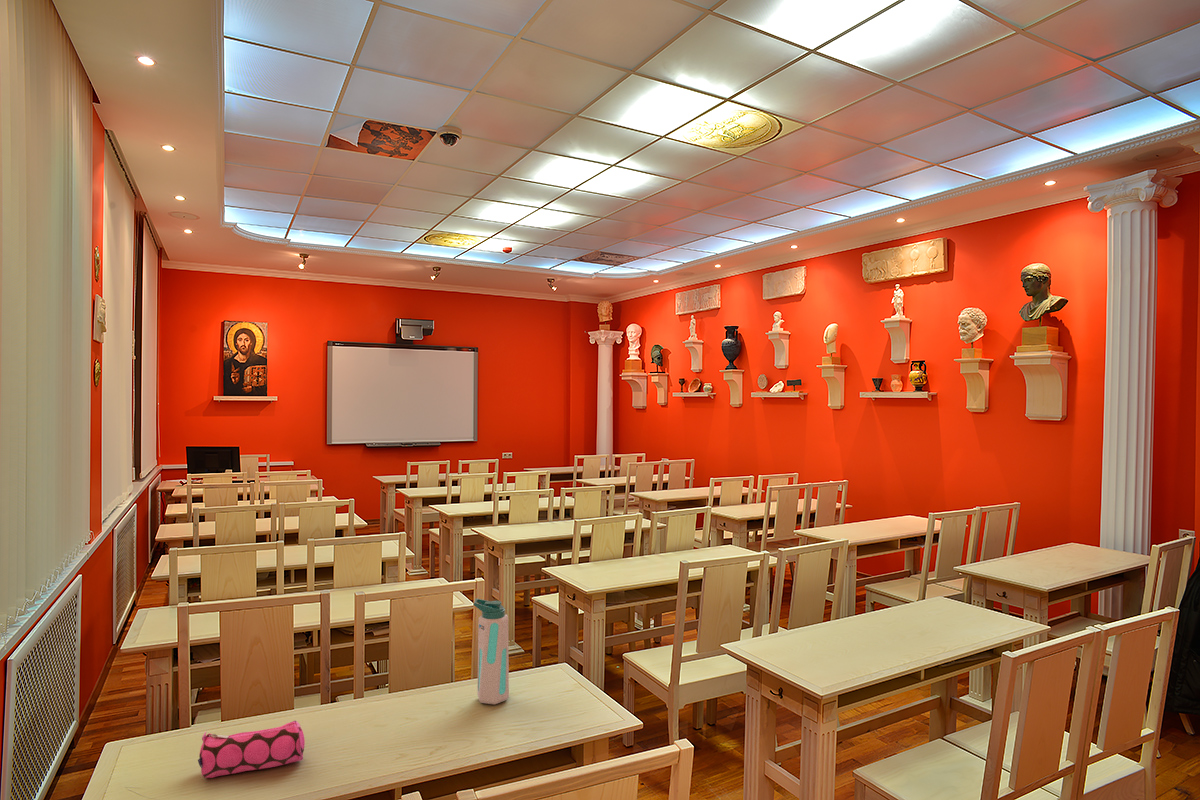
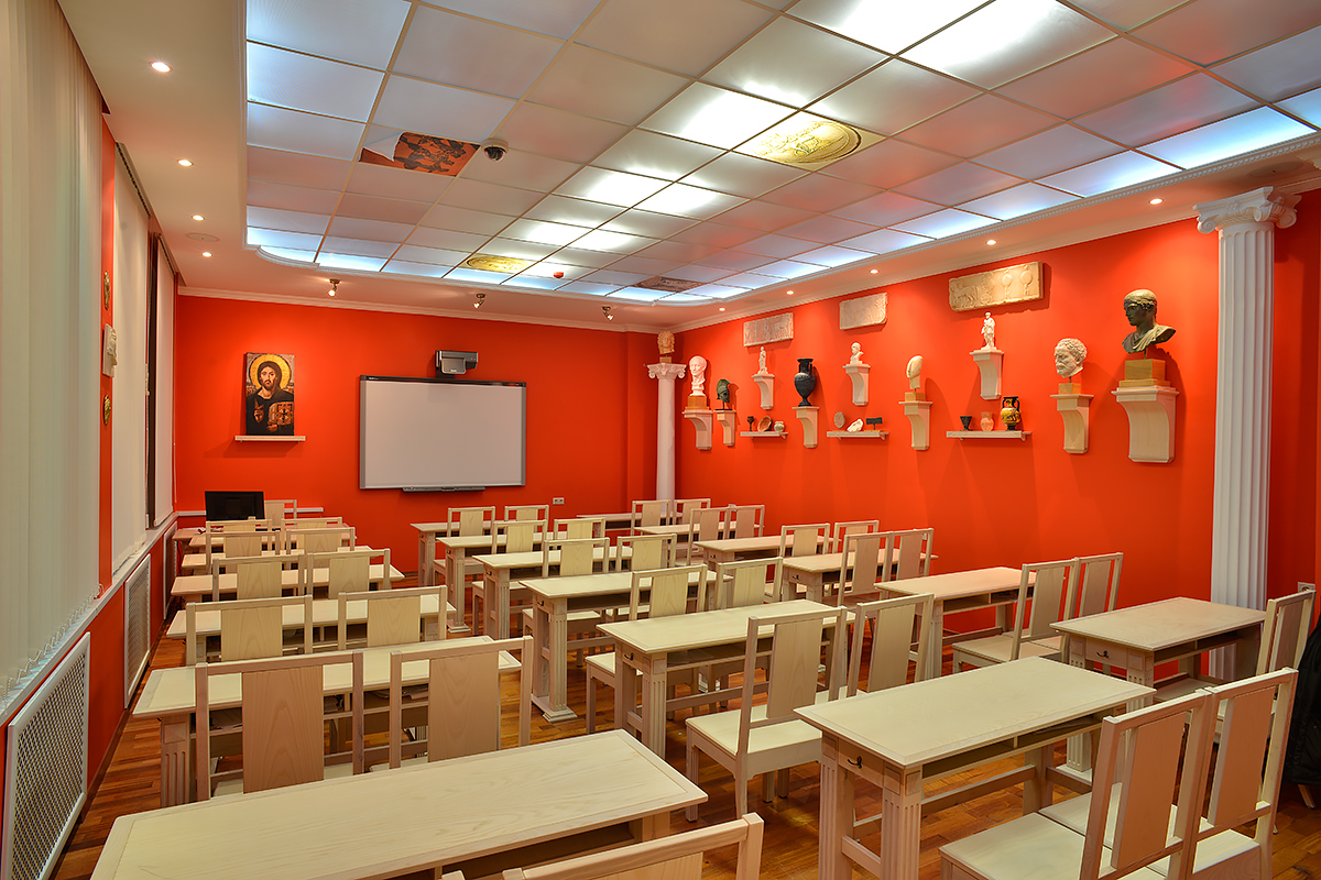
- pencil case (253, 746)
- water bottle (490, 649)
